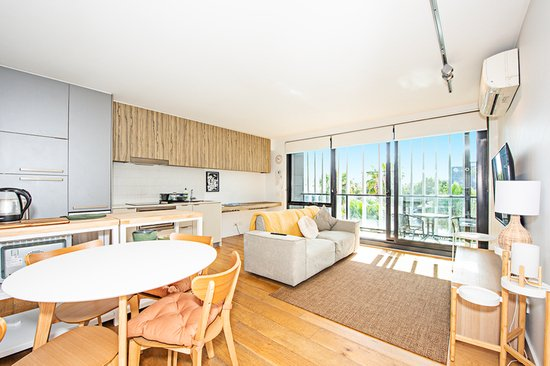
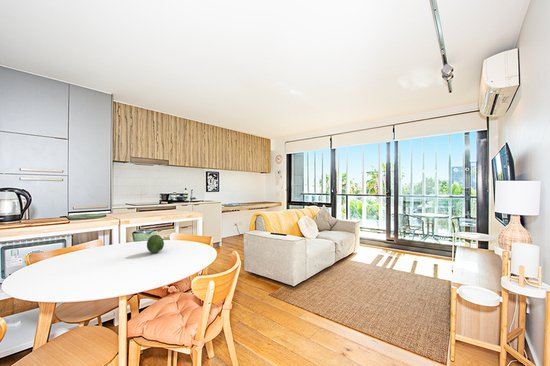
+ fruit (155, 243)
